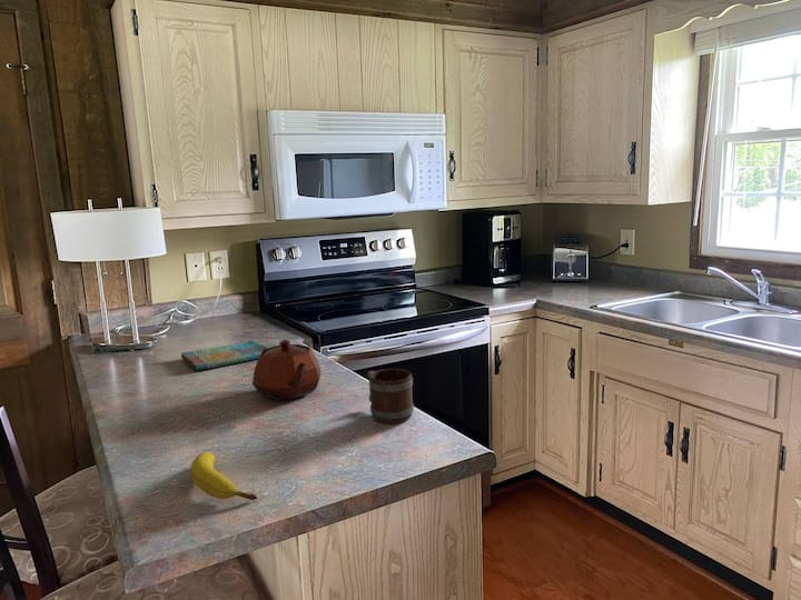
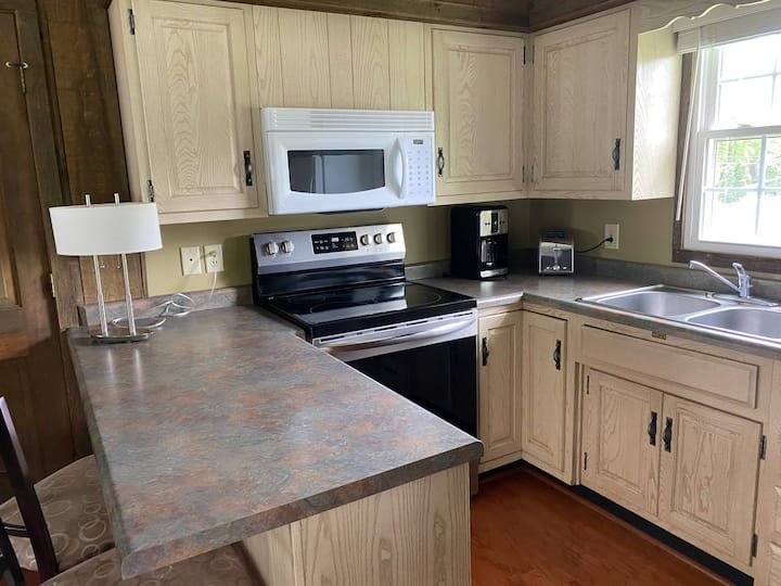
- dish towel (227, 353)
- fruit (214, 471)
- mug (386, 393)
- teapot (287, 367)
